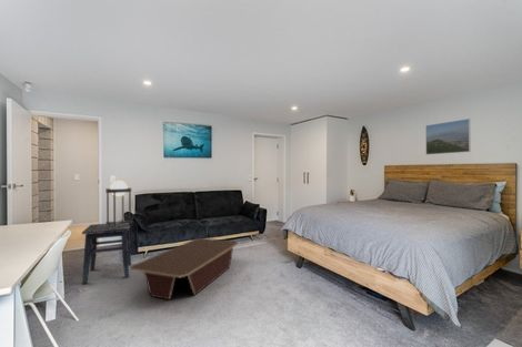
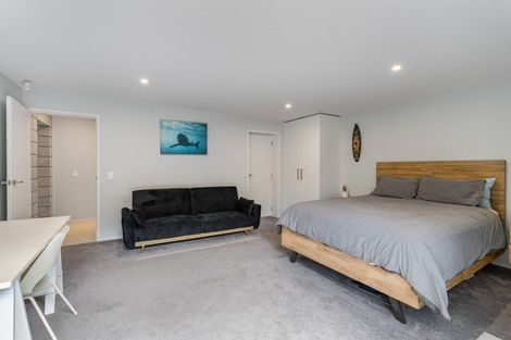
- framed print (446, 137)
- table lamp (122, 202)
- coffee table (192, 264)
- side table (109, 249)
